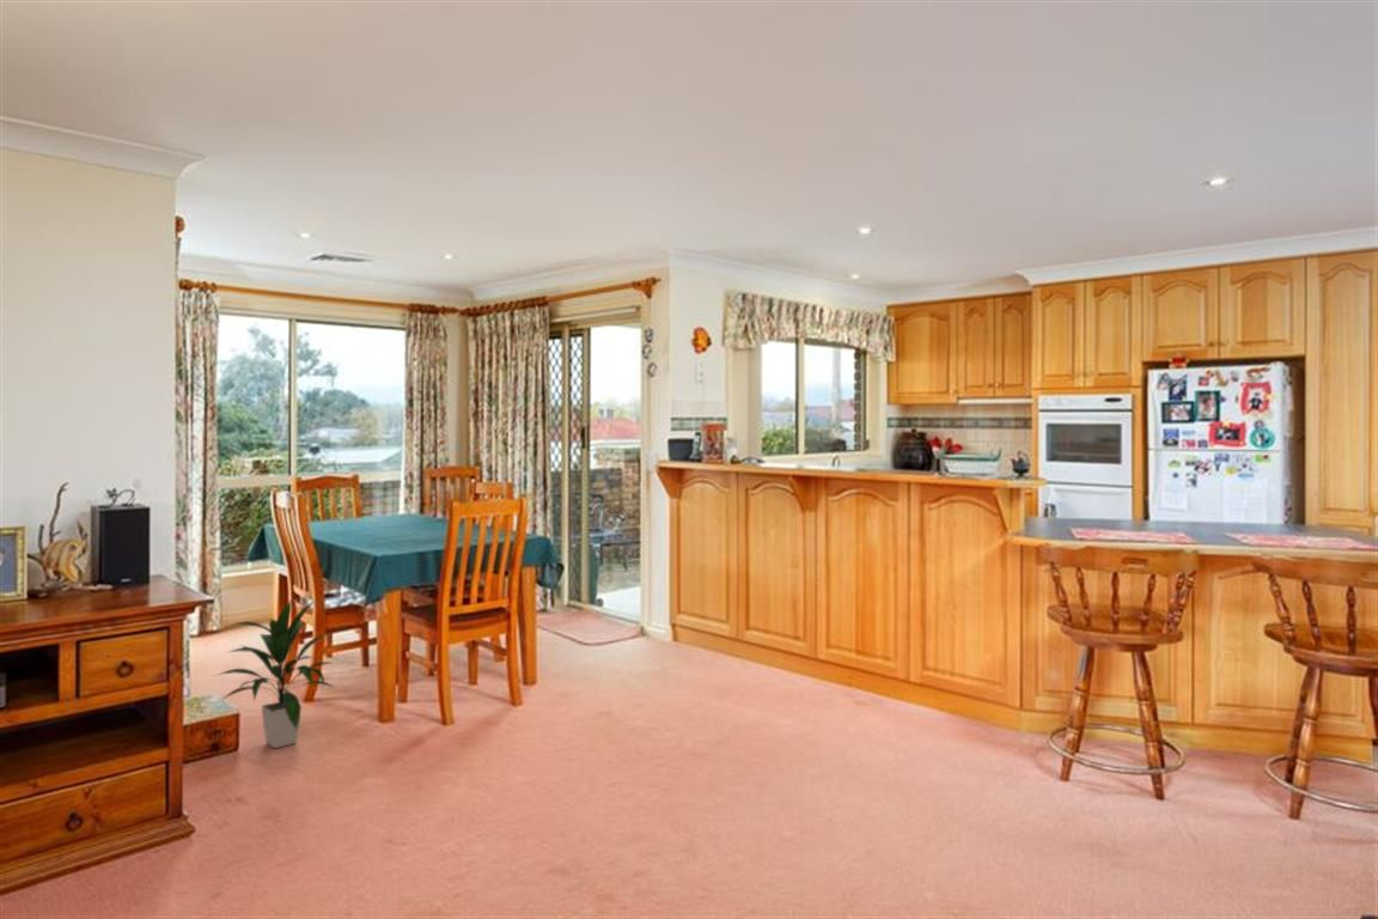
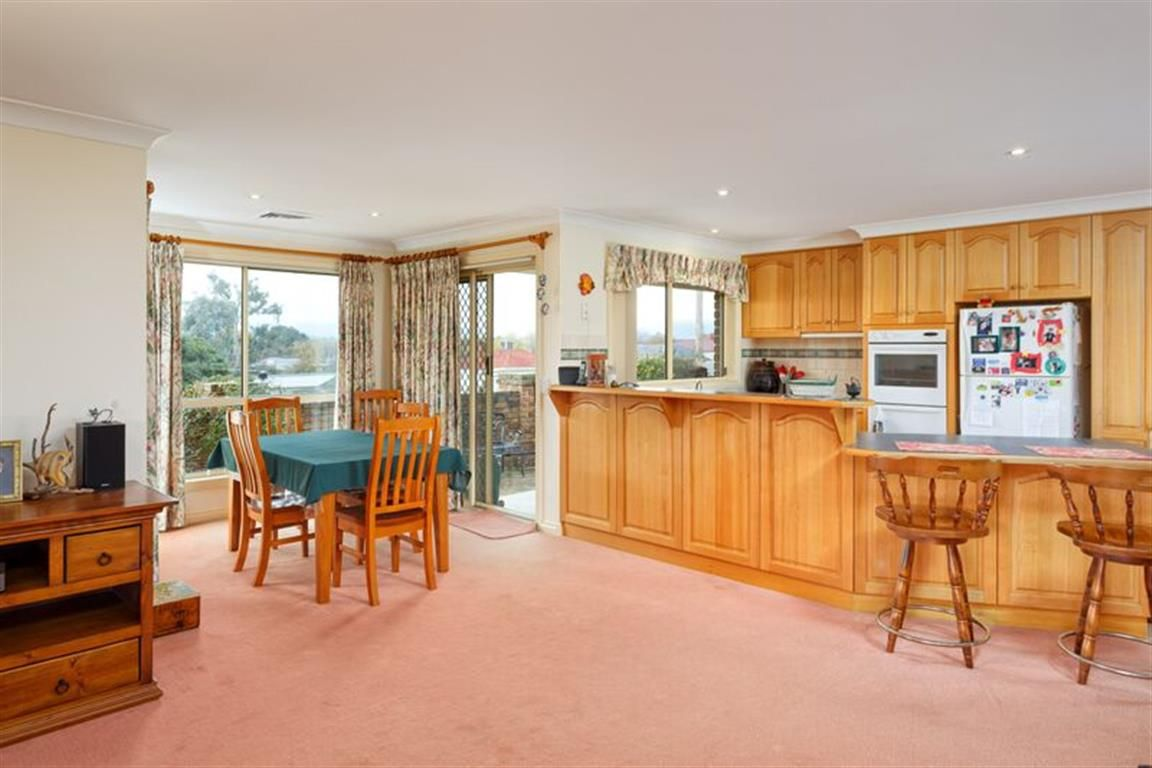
- indoor plant (280, 672)
